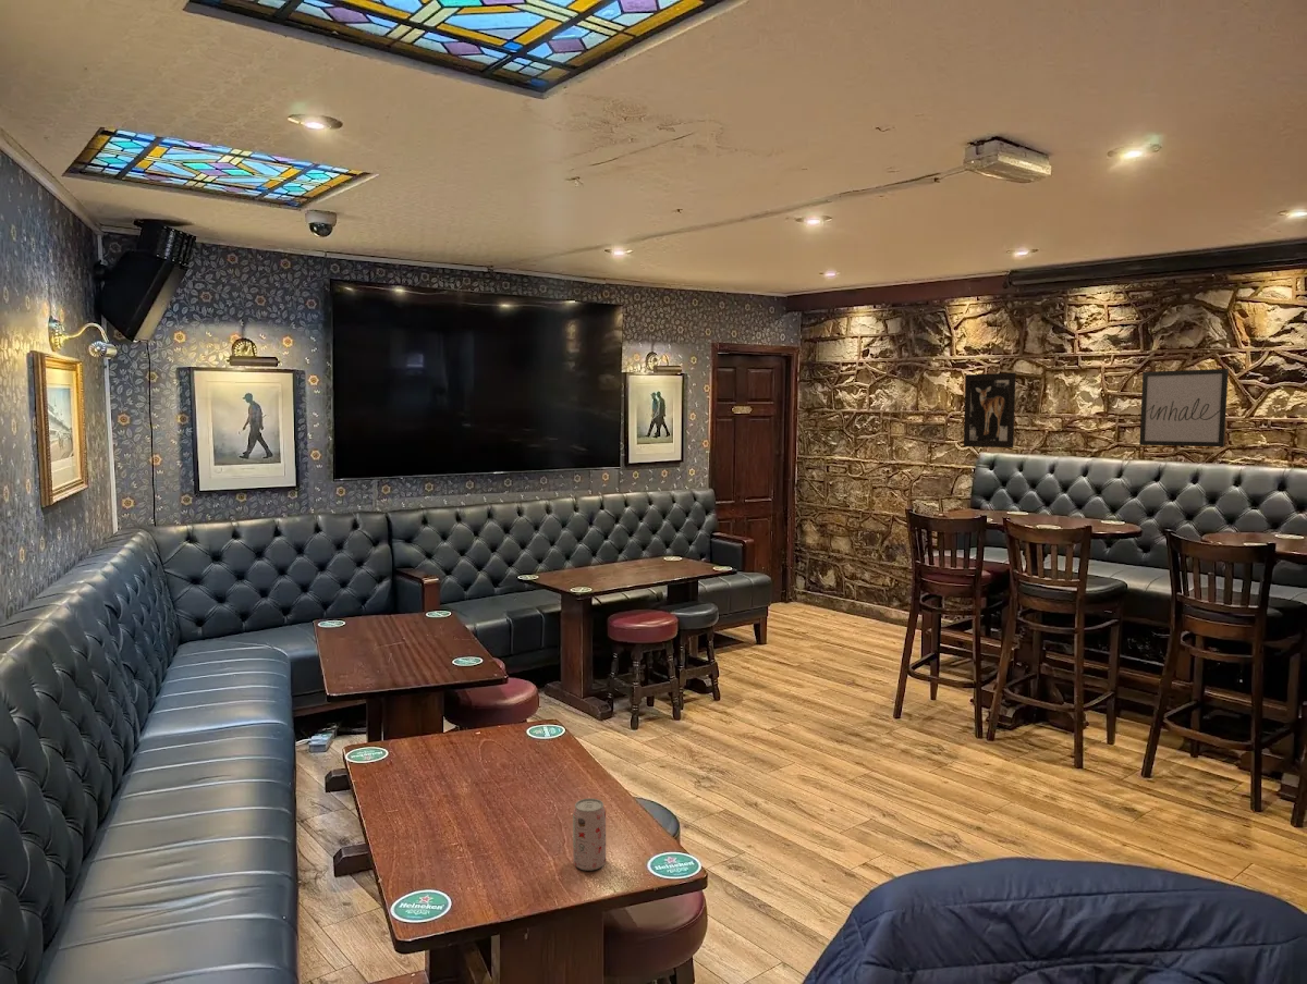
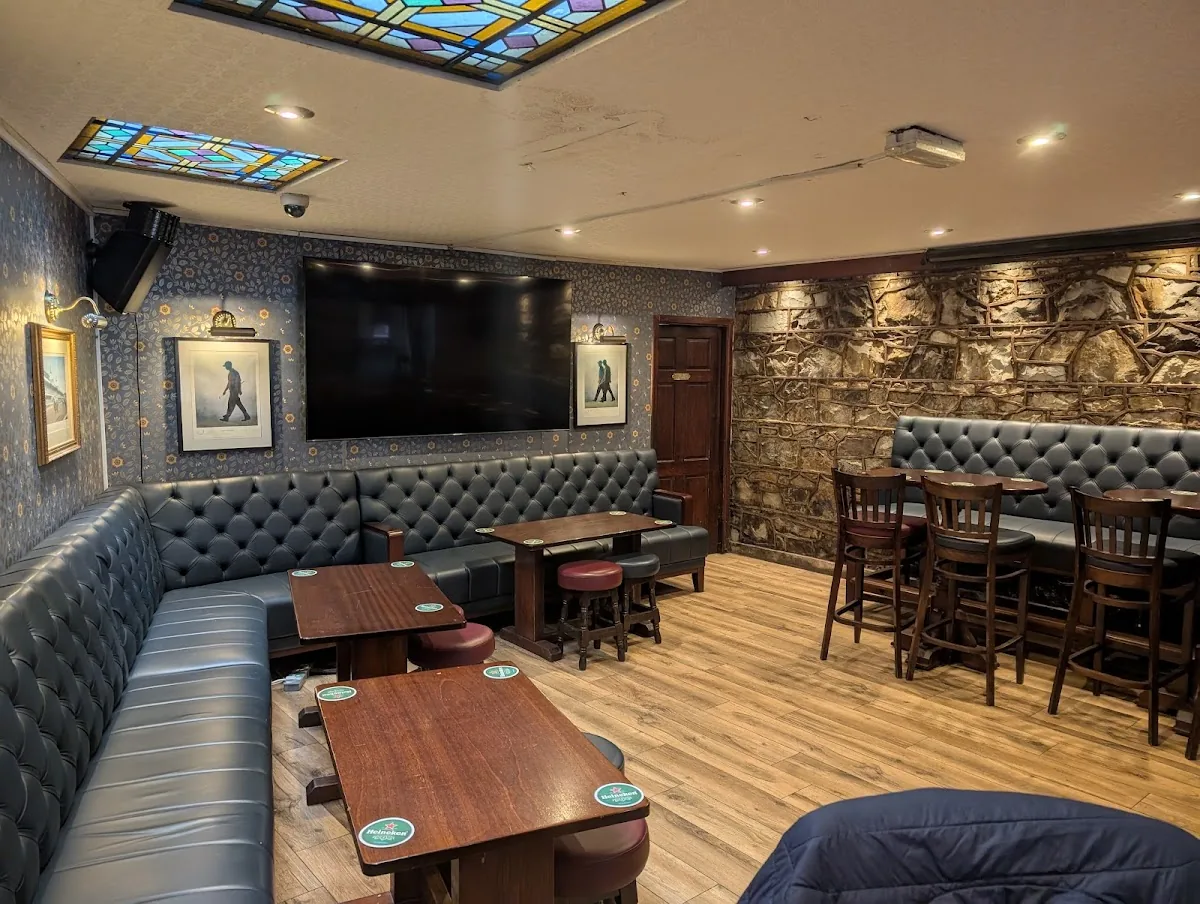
- beverage can (589, 834)
- wall art (1182, 408)
- wall art (989, 410)
